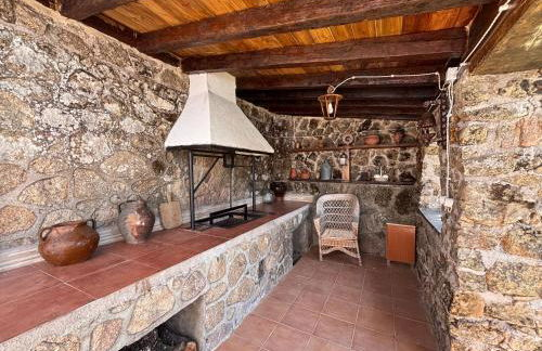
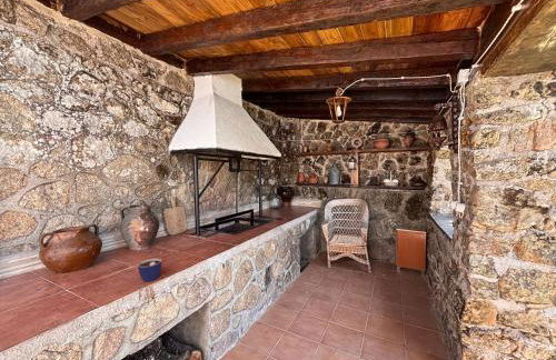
+ cup (148, 269)
